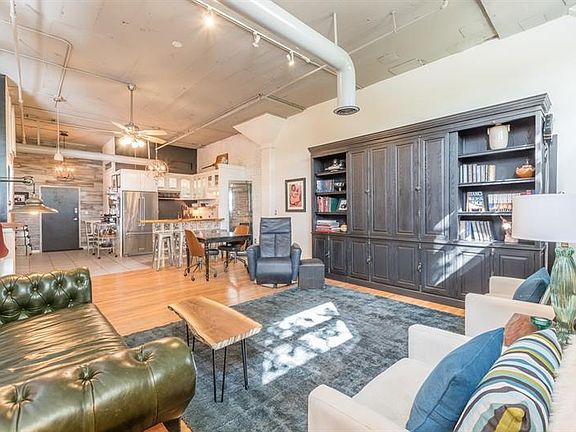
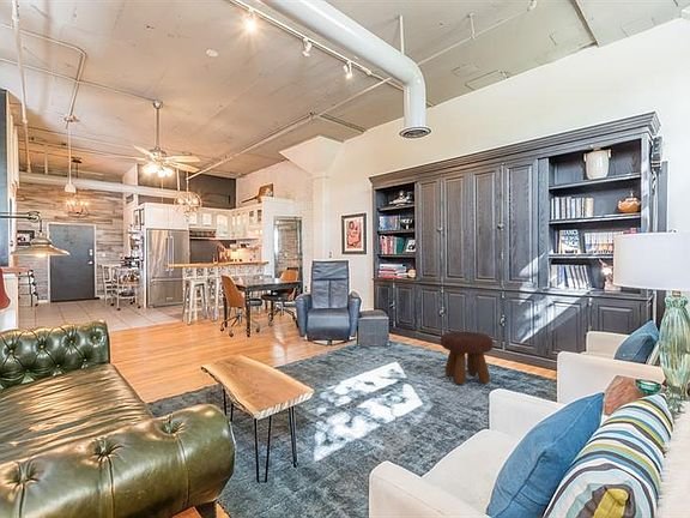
+ footstool (467, 357)
